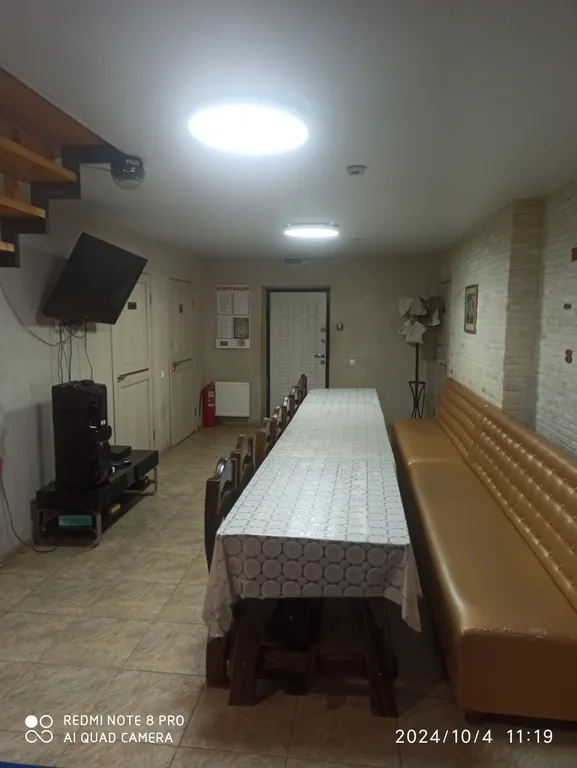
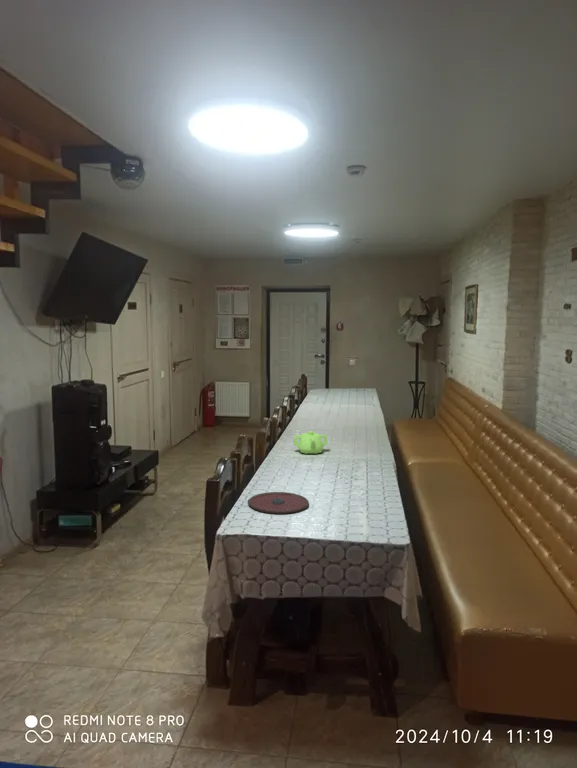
+ plate (278, 501)
+ teapot (310, 441)
